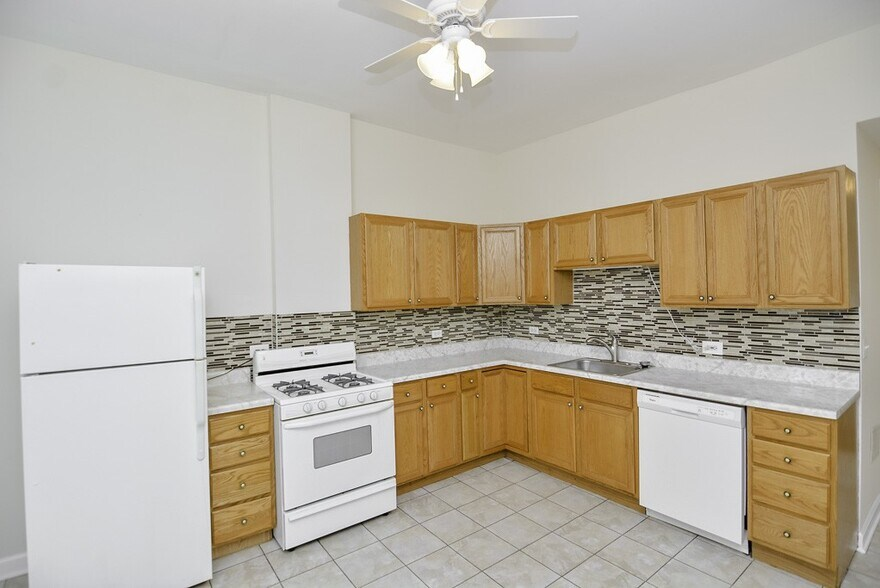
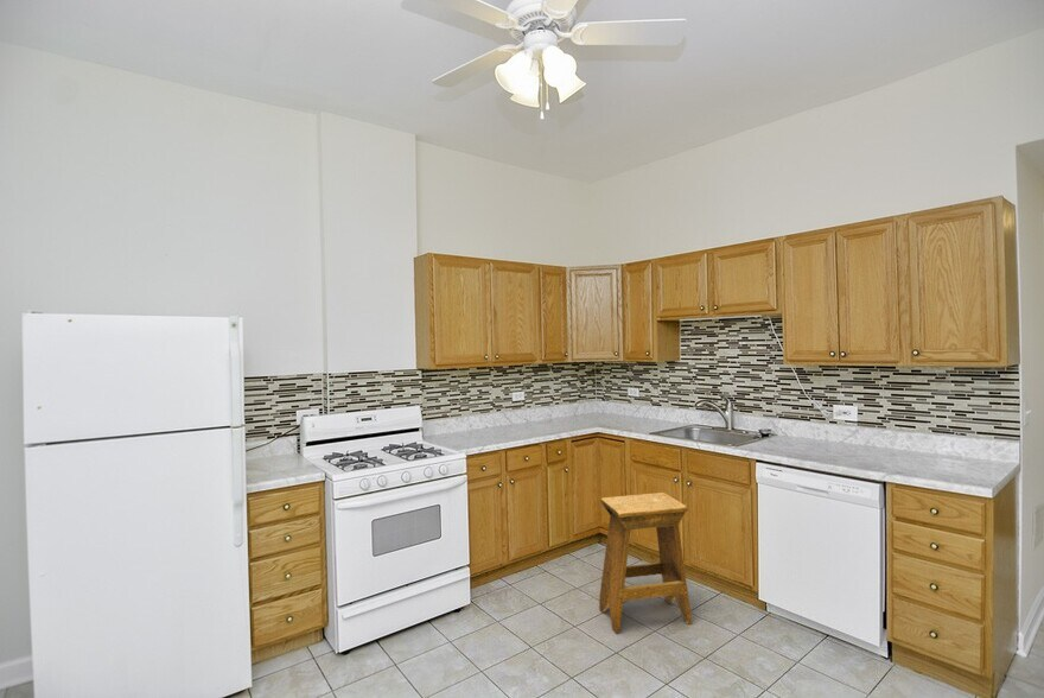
+ stool (642, 564)
